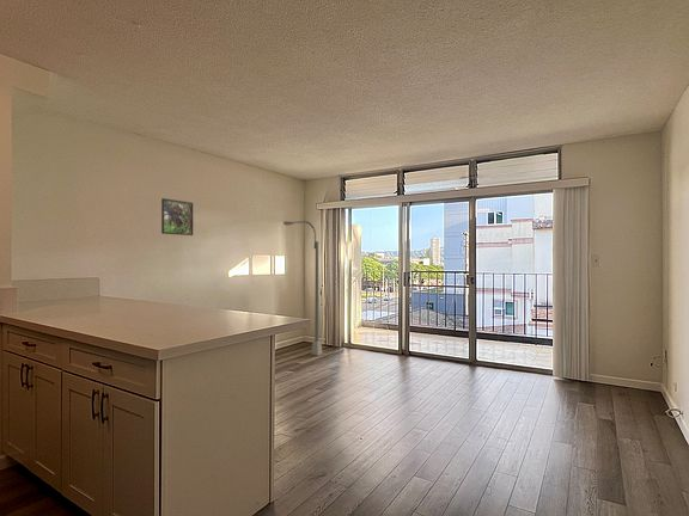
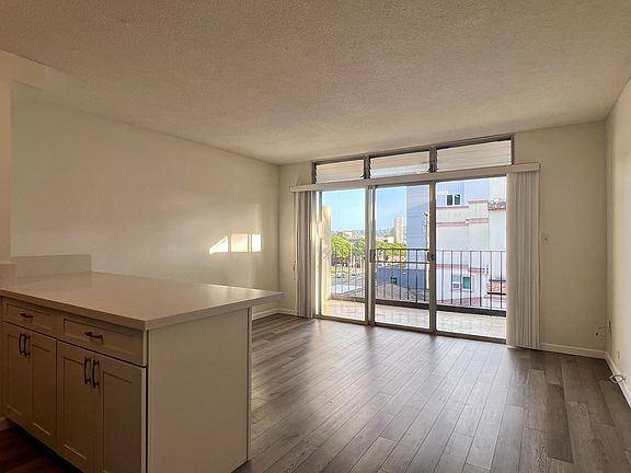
- floor lamp (316, 285)
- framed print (177, 217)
